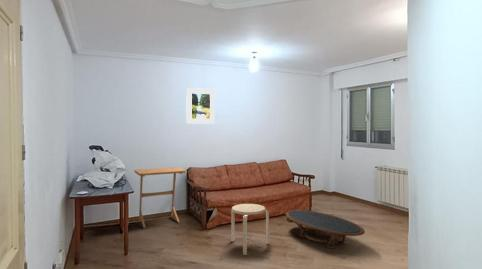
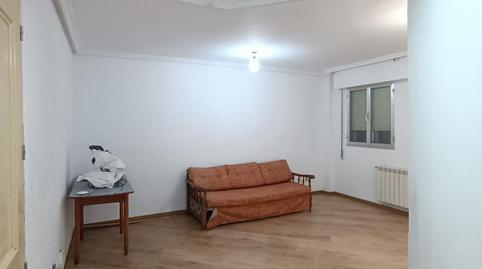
- side table (159, 194)
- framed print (200, 106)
- coffee table (321, 229)
- stool (246, 226)
